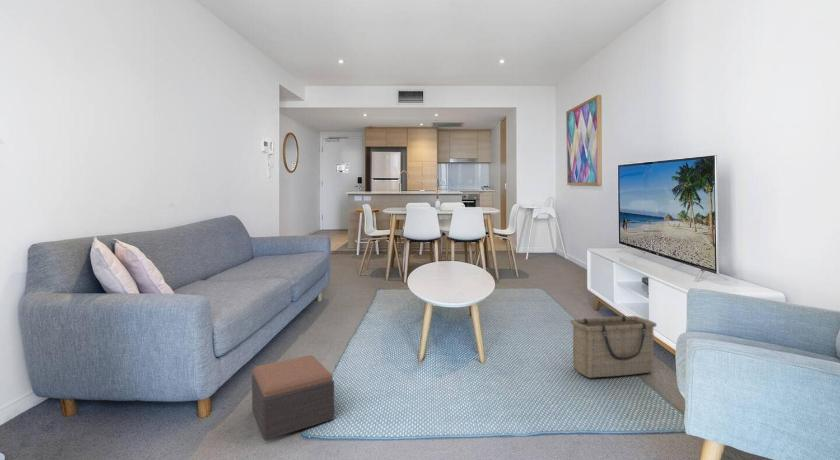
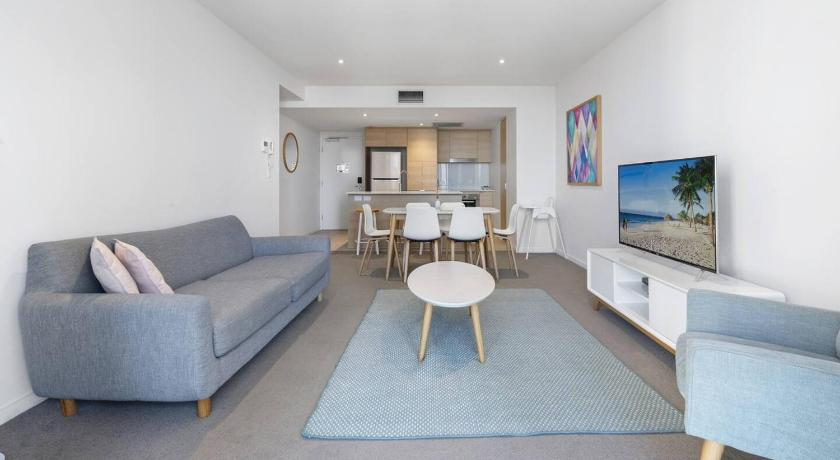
- basket (612, 345)
- footstool (292, 391)
